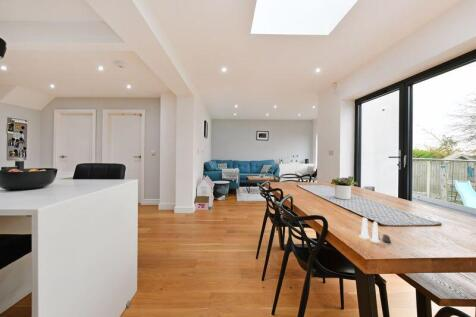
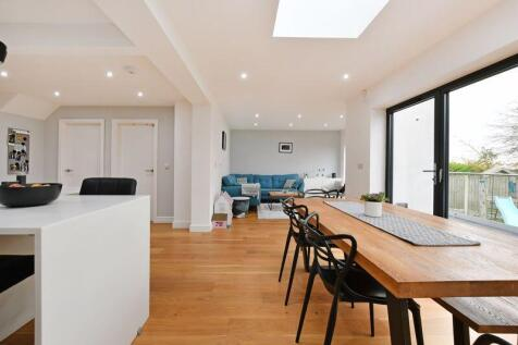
- salt and pepper shaker set (373, 228)
